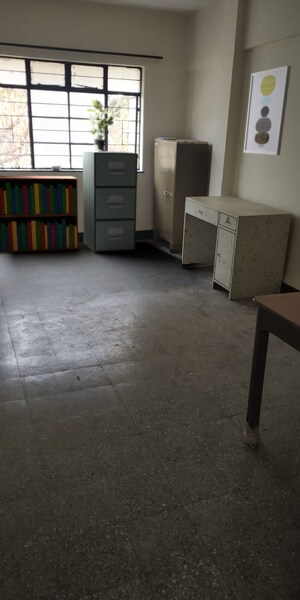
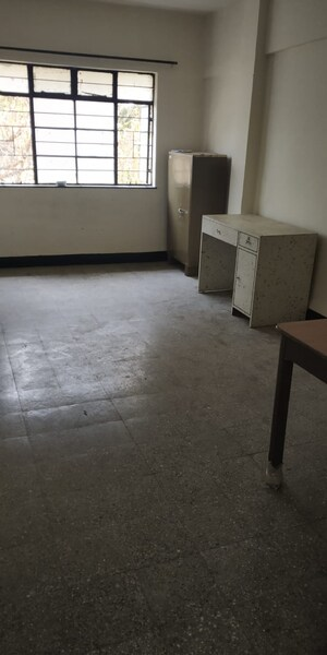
- wall art (264, 113)
- bookshelf (35, 213)
- filing cabinet (109, 200)
- potted plant (100, 125)
